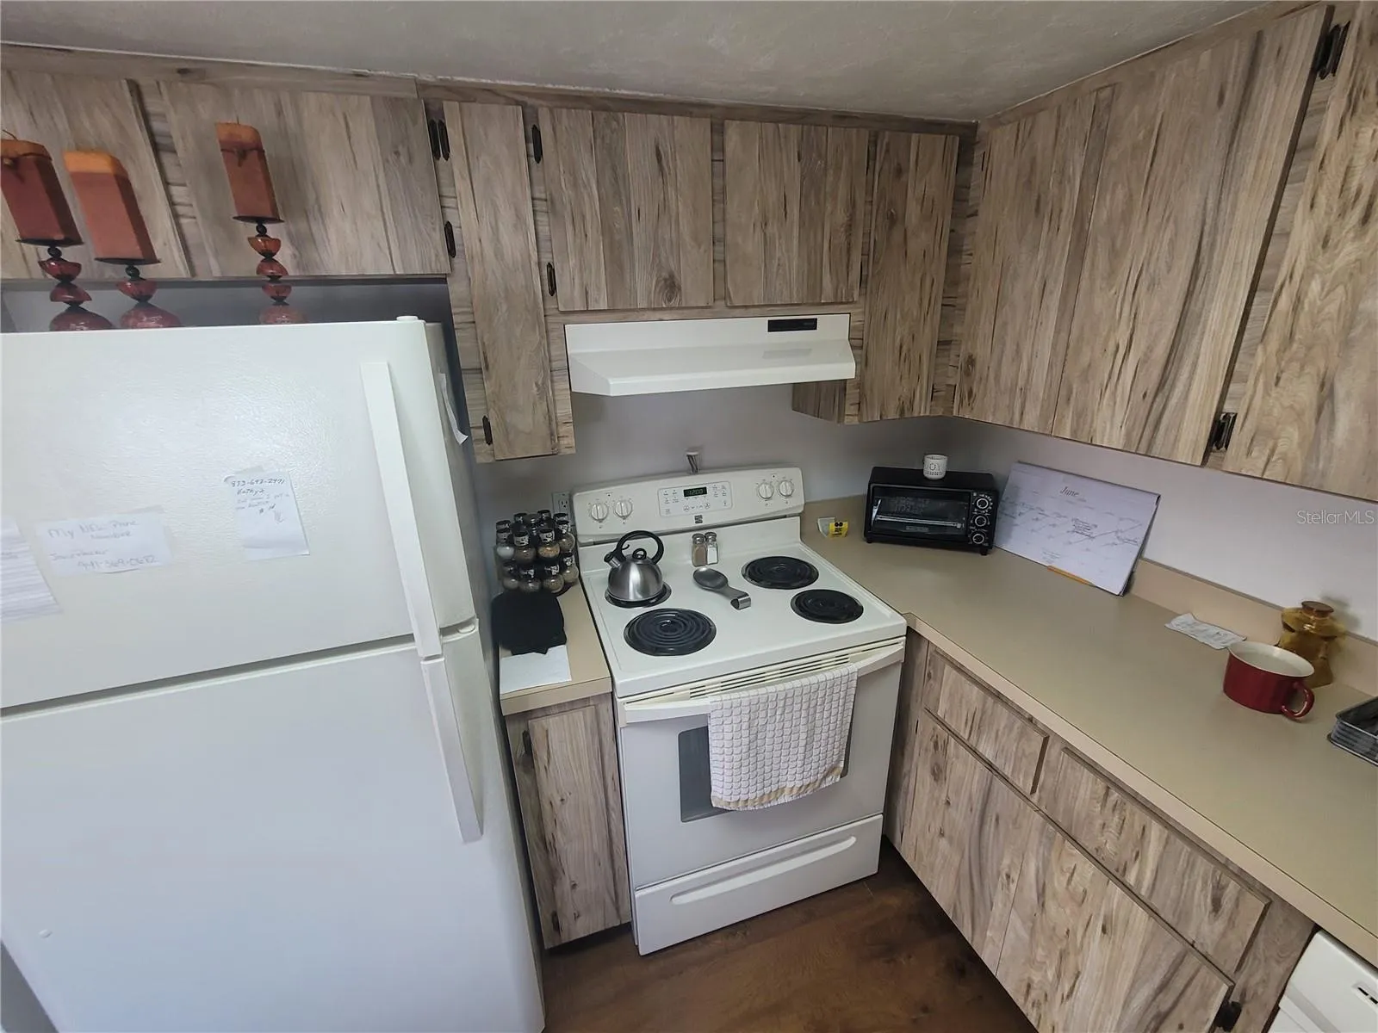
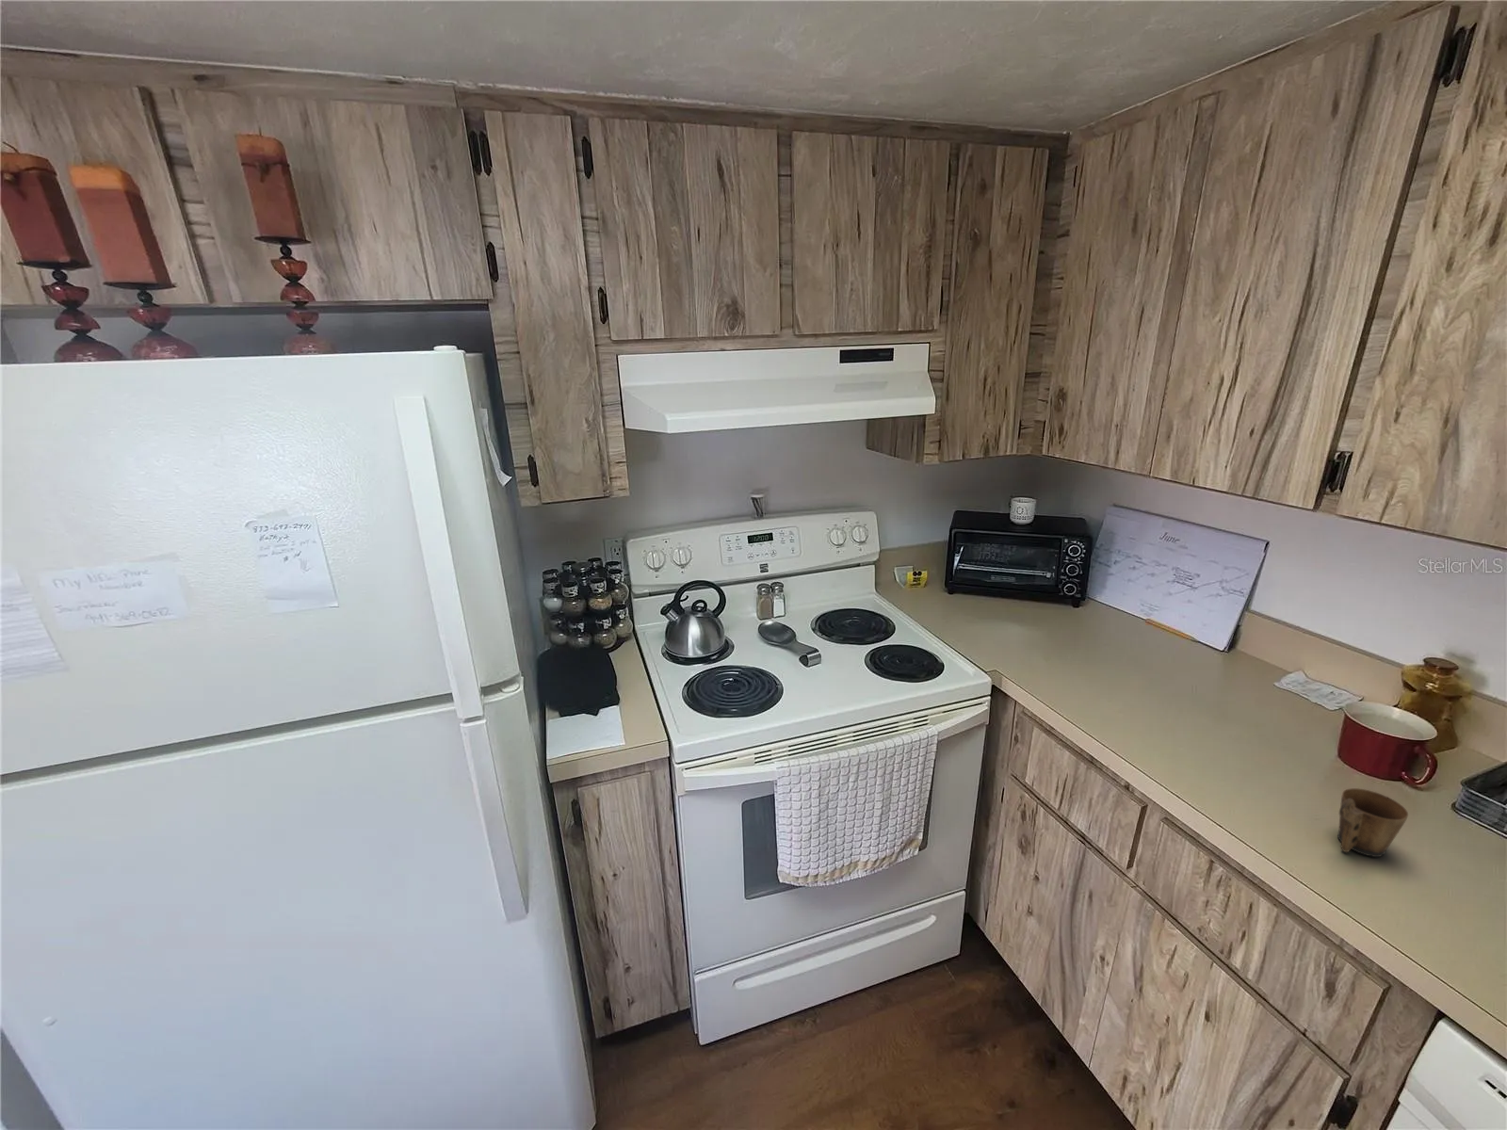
+ mug (1361, 820)
